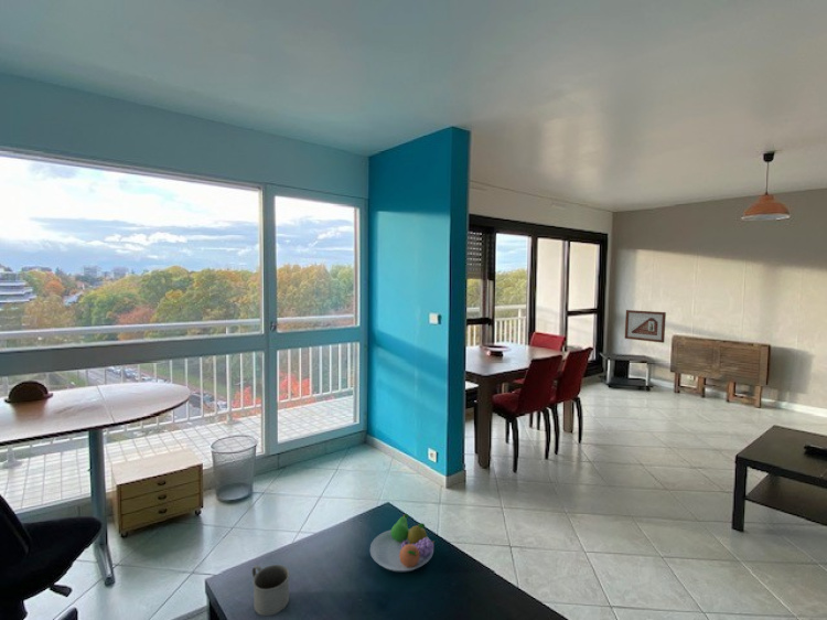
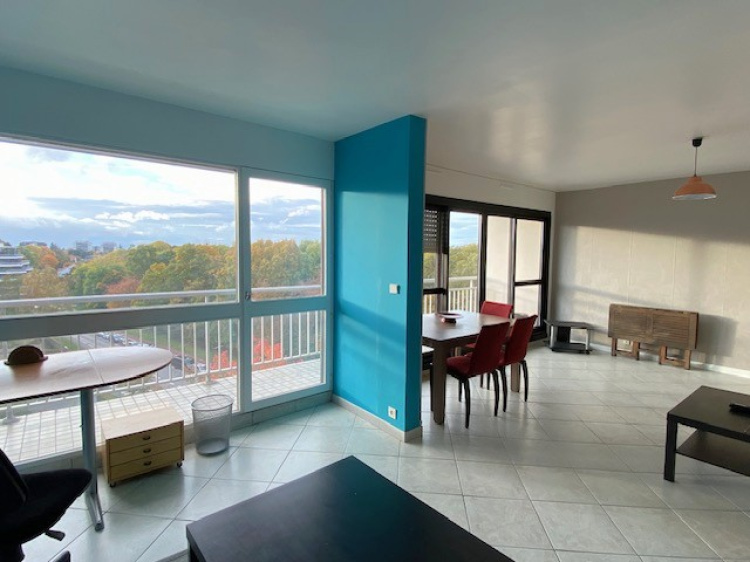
- fruit bowl (402, 539)
- mug (269, 588)
- picture frame (644, 325)
